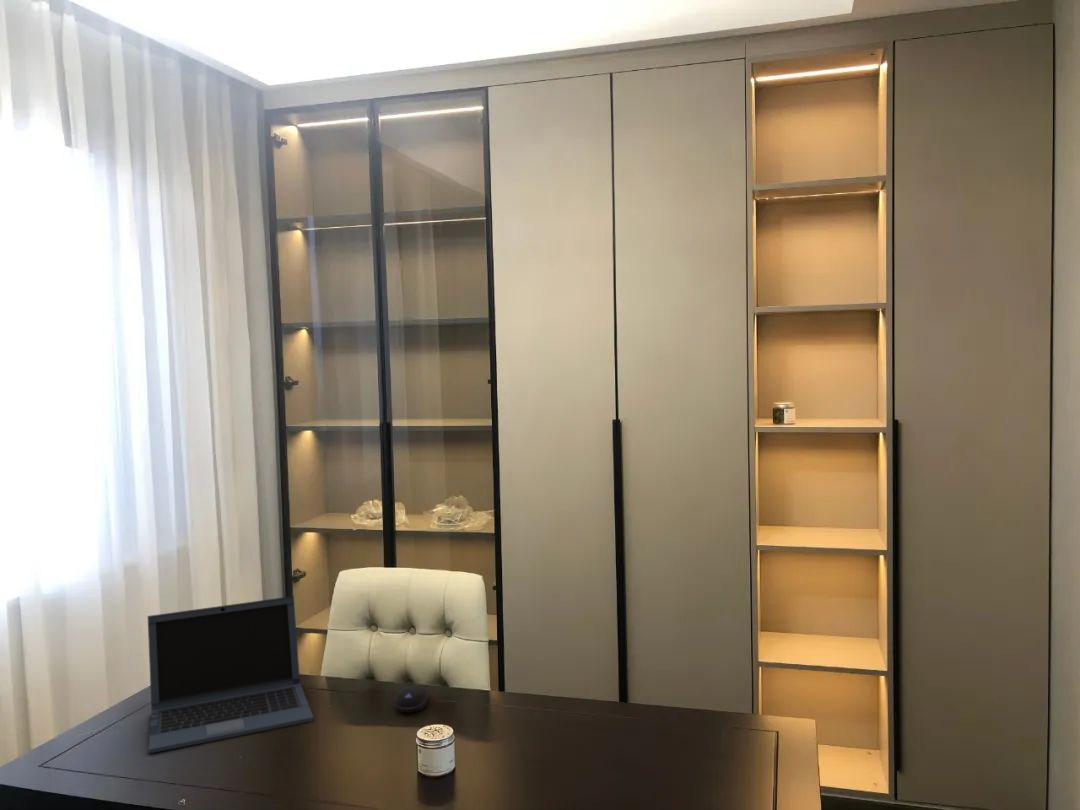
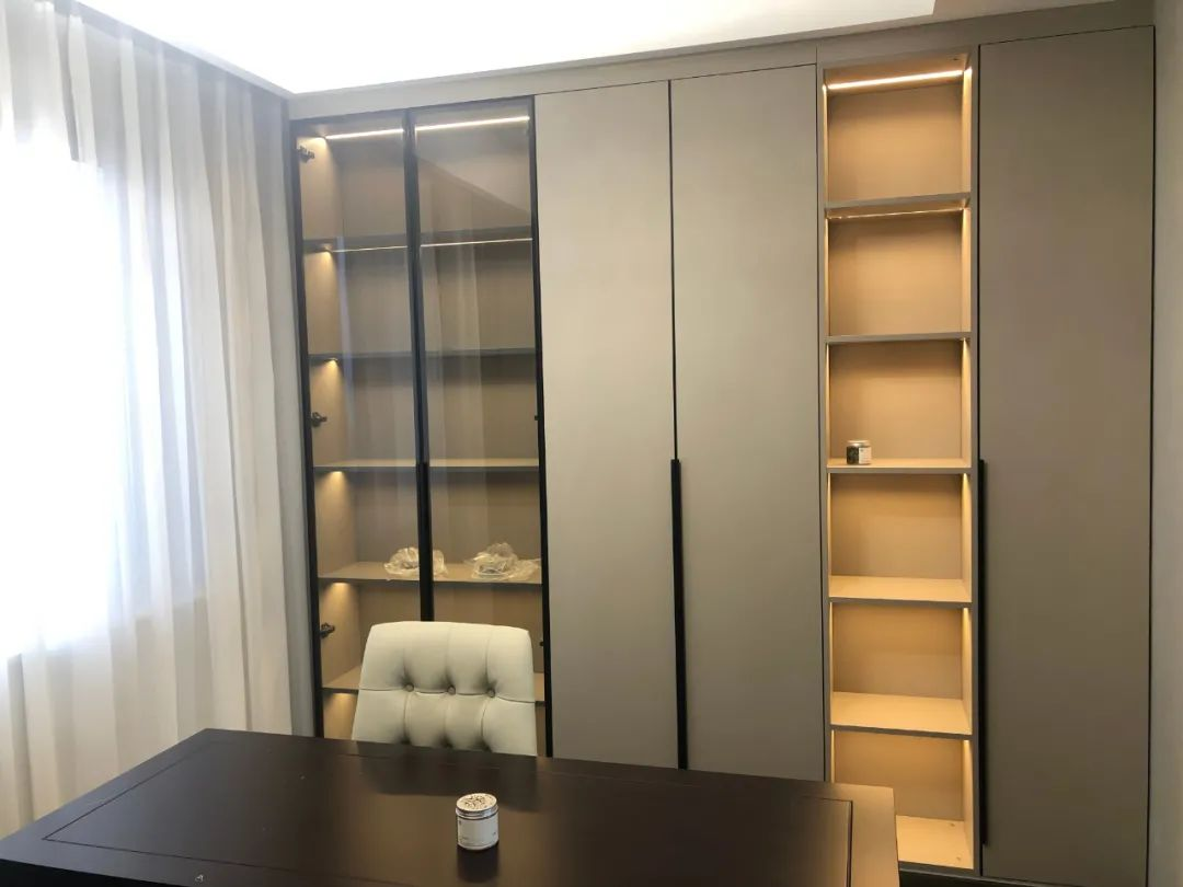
- computer mouse (412, 695)
- laptop (228, 666)
